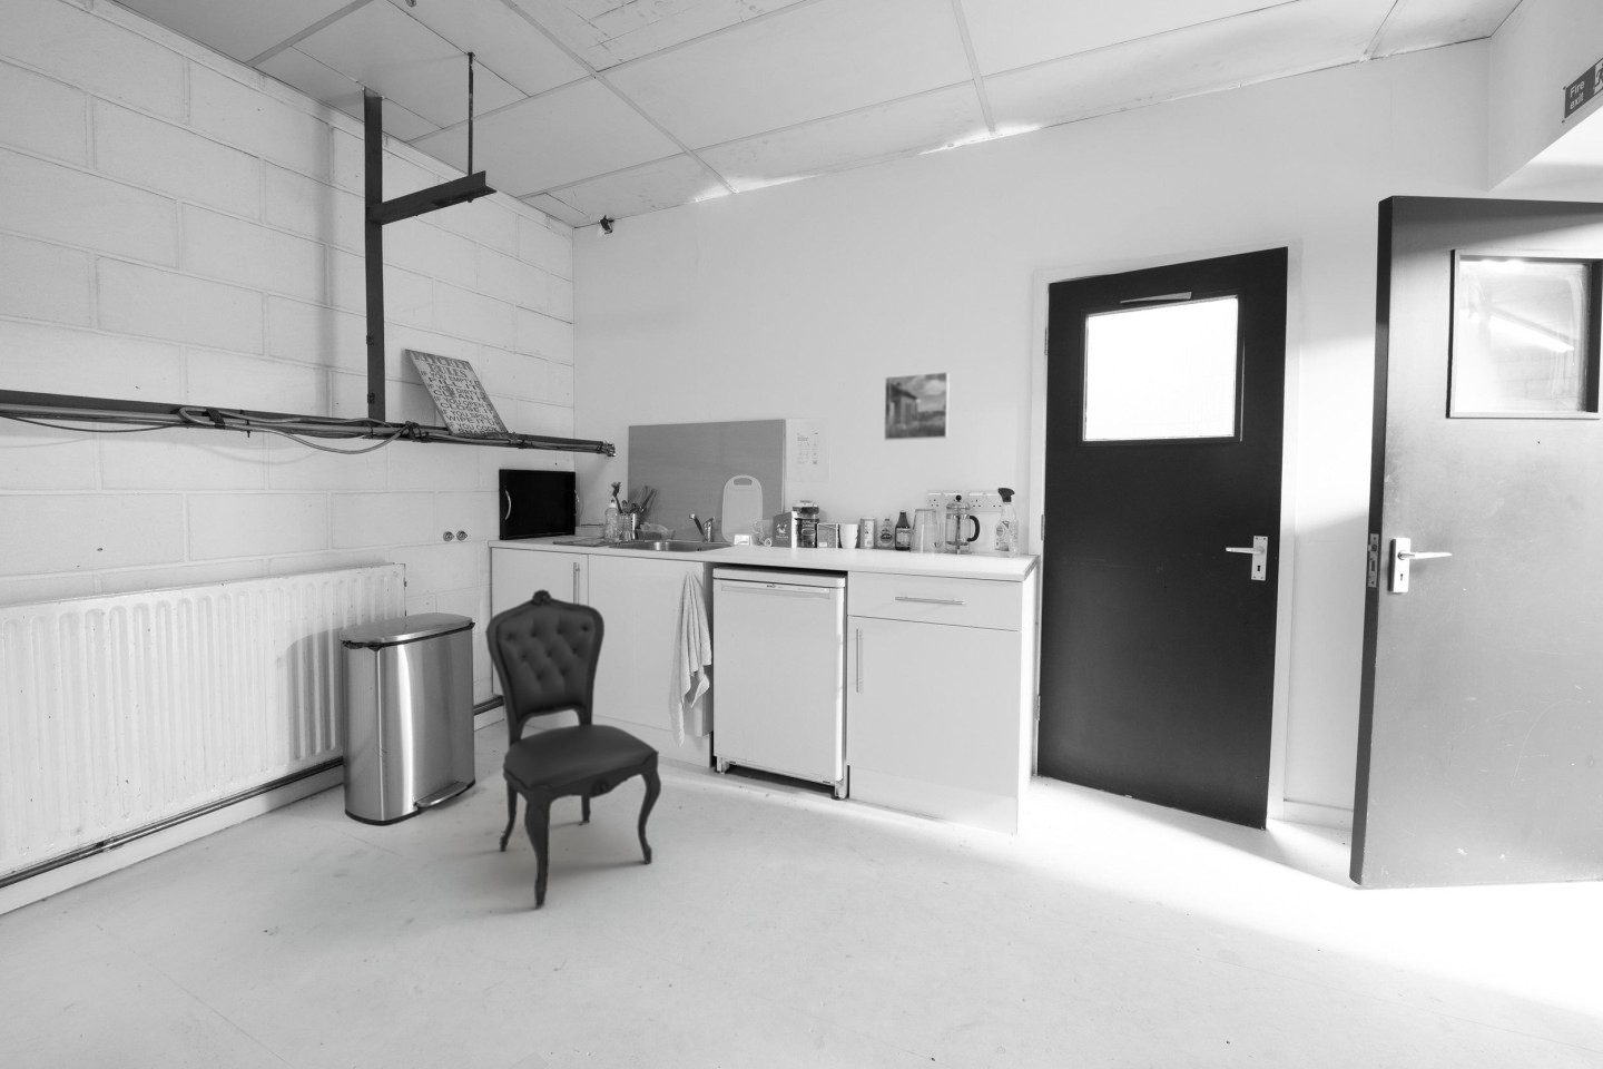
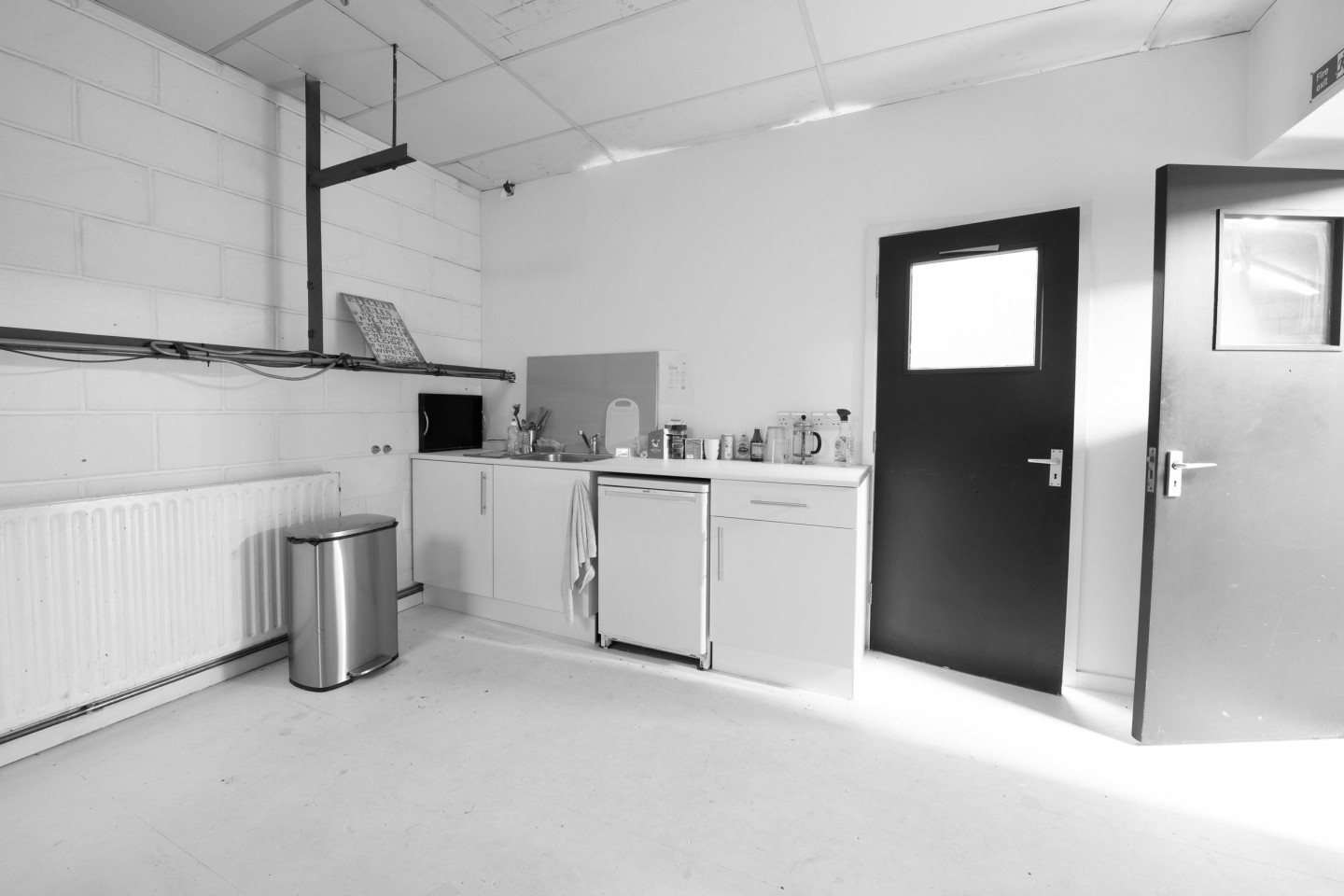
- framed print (915, 407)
- dining chair (572, 728)
